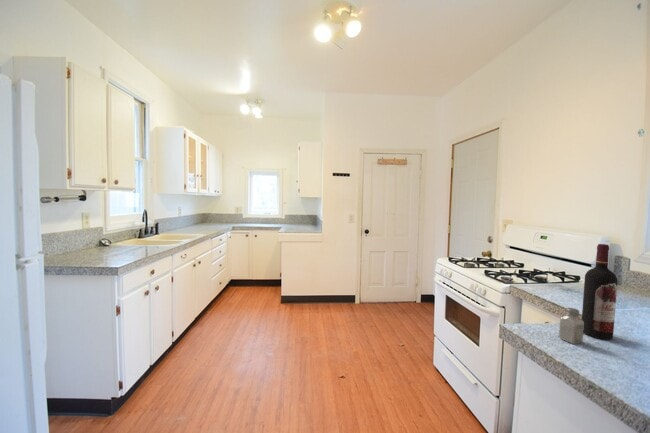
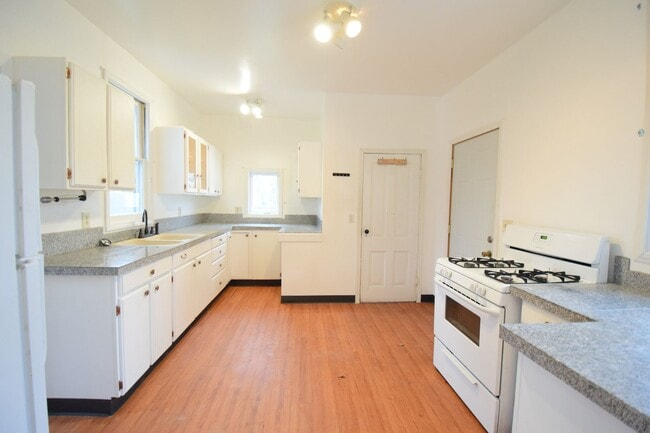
- wine bottle (599, 289)
- saltshaker (571, 324)
